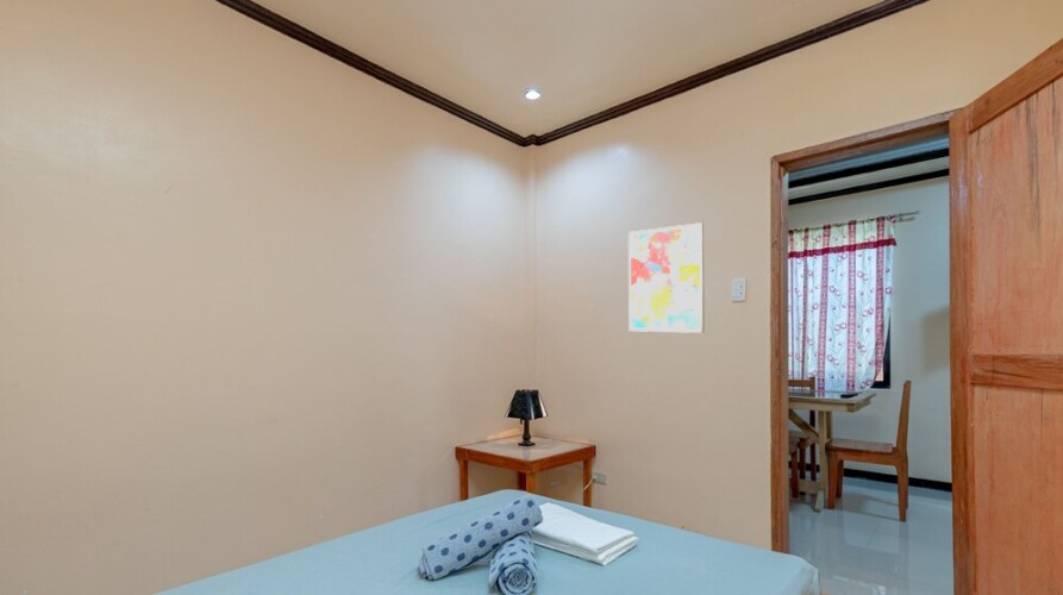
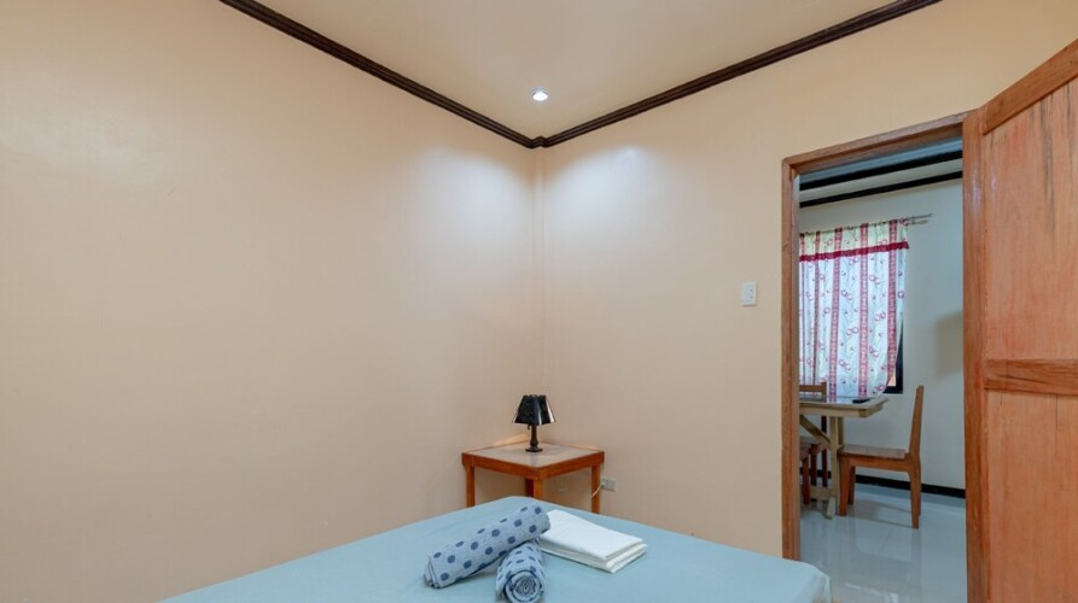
- wall art (664, 280)
